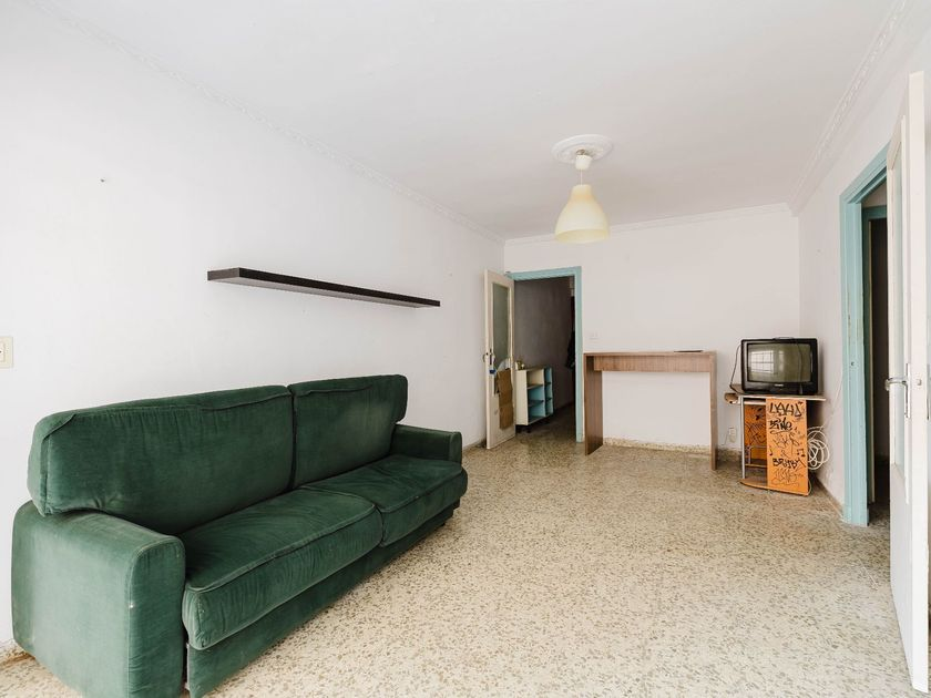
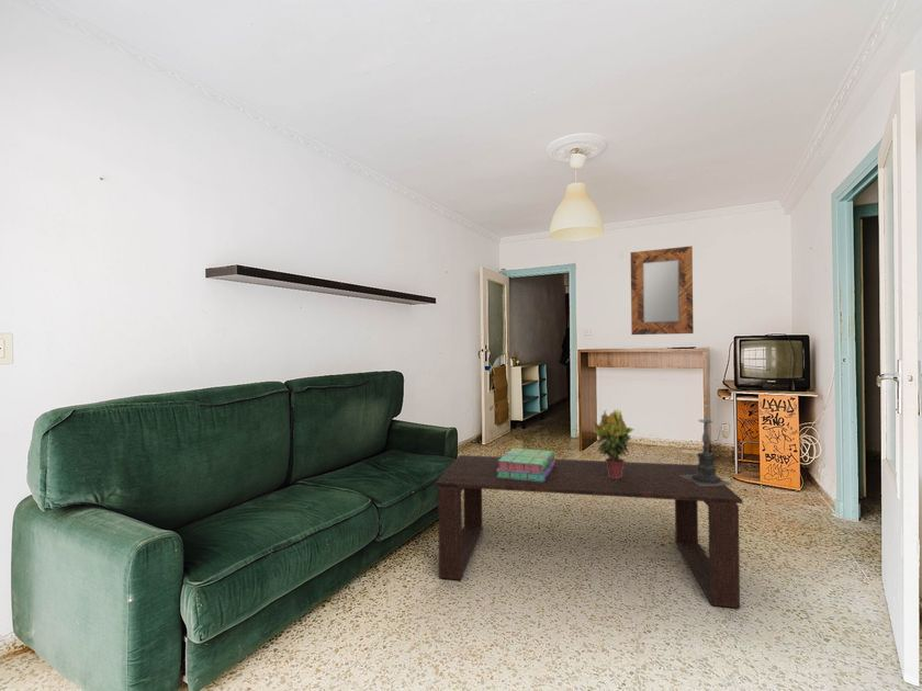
+ home mirror (661, 292)
+ candle holder (705, 444)
+ stack of books (527, 463)
+ coffee table (575, 494)
+ potted plant (614, 441)
